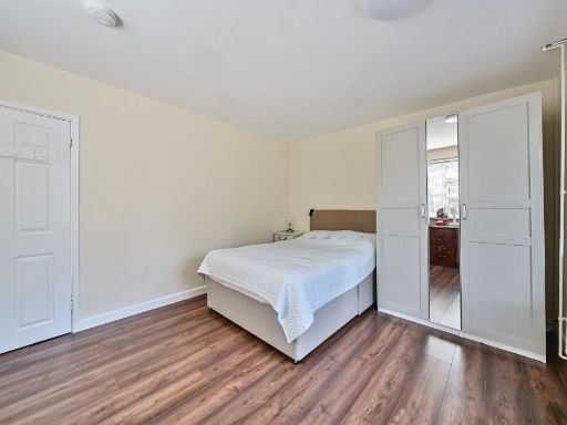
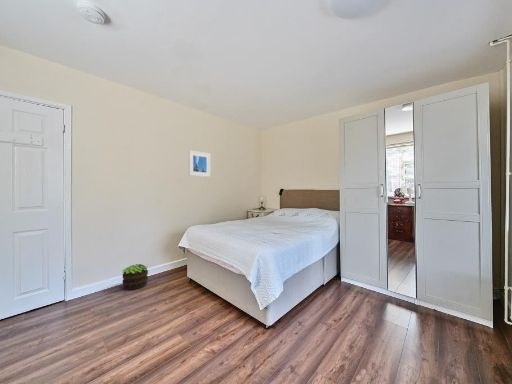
+ potted plant (135, 275)
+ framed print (199, 164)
